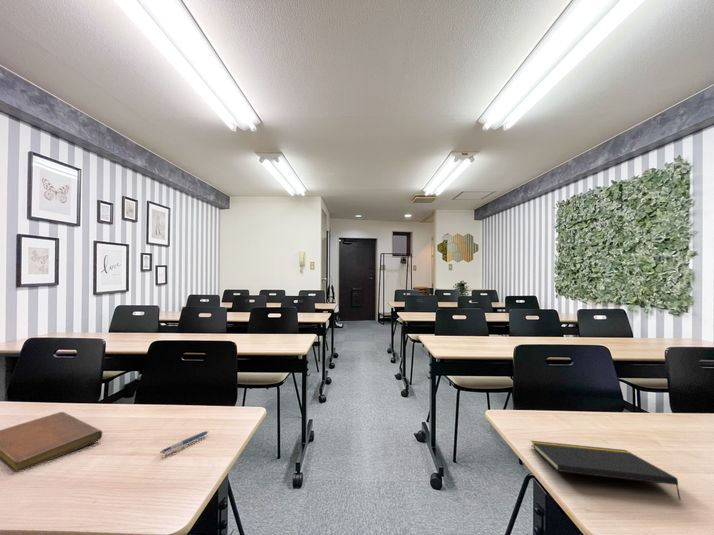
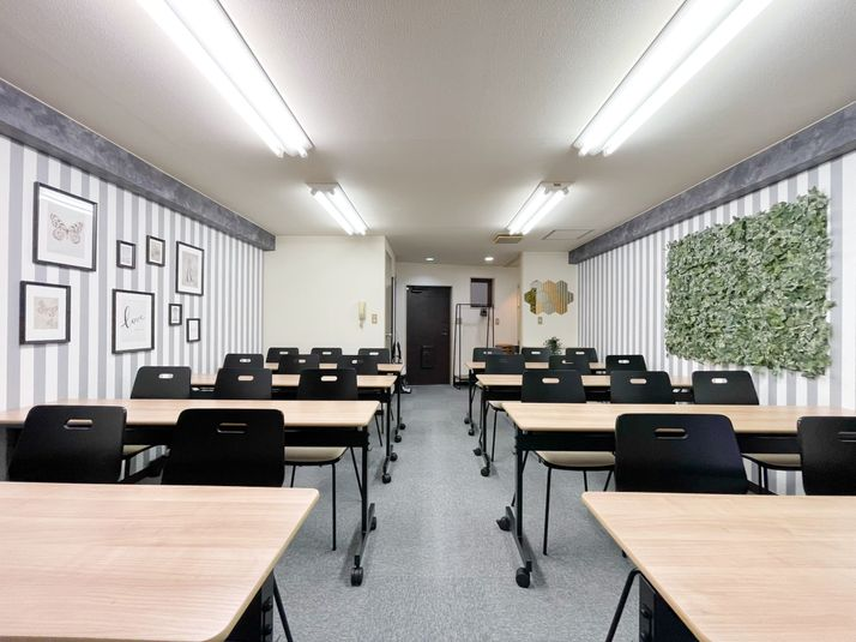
- notepad (594, 459)
- notebook (43, 437)
- pen (186, 441)
